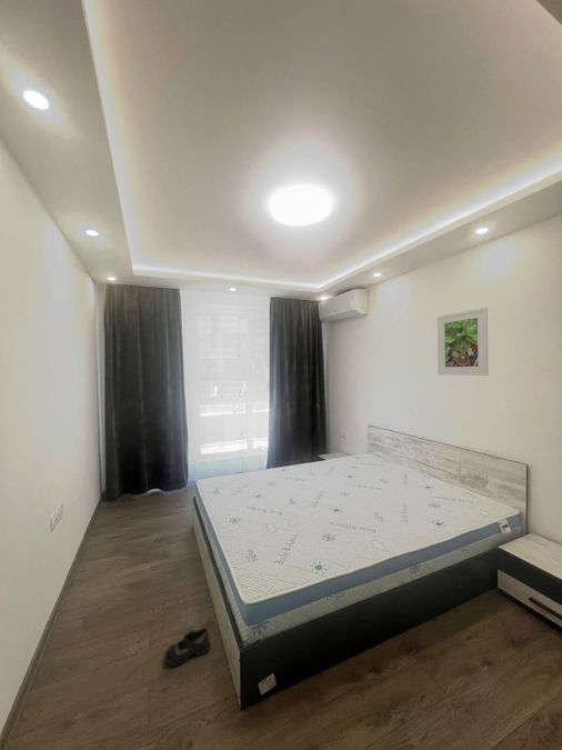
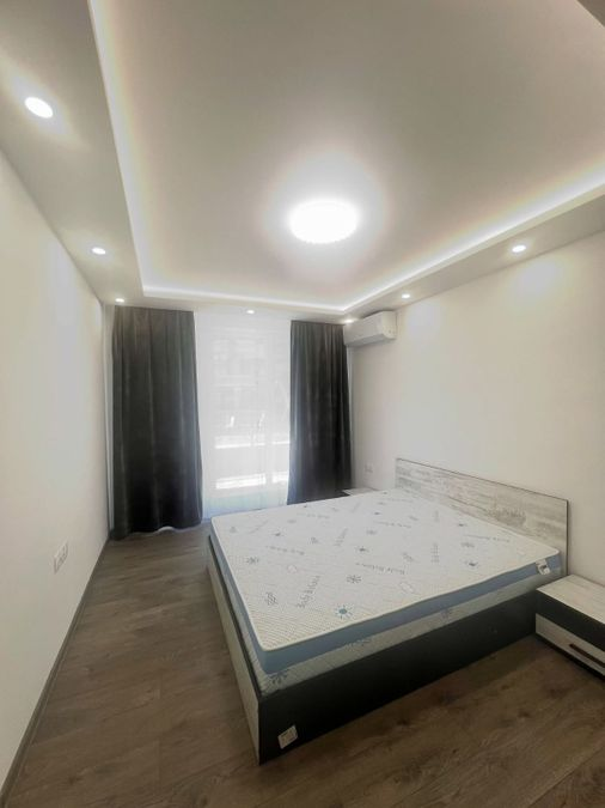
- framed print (461, 343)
- shoe (187, 643)
